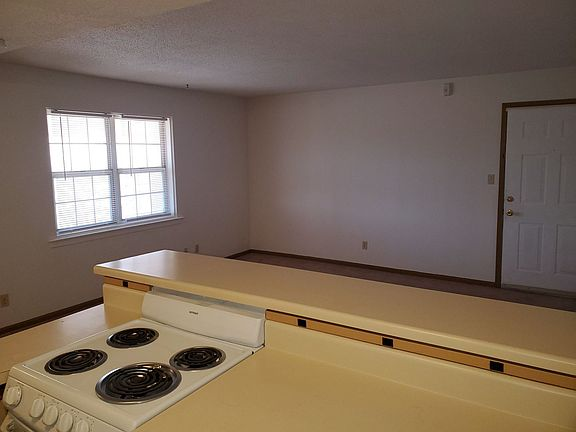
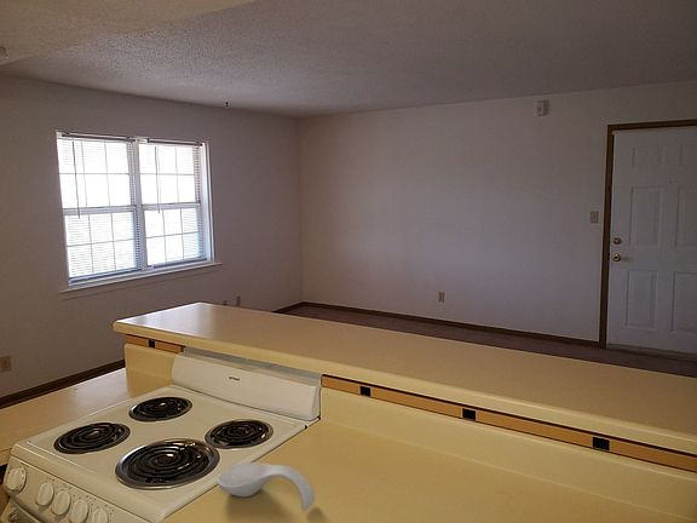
+ spoon rest (264, 479)
